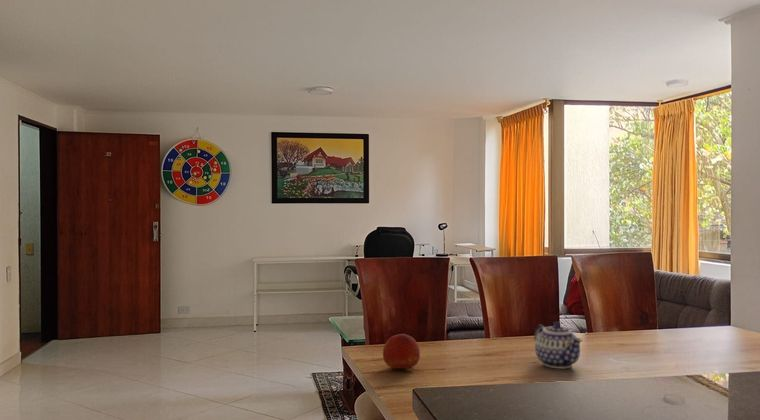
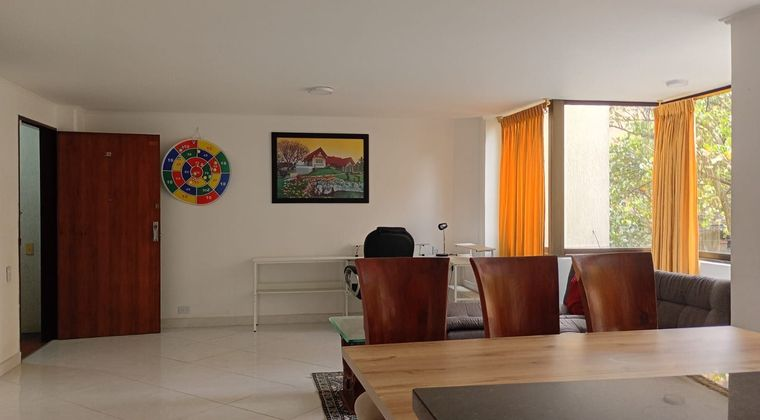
- fruit (401, 350)
- teapot (557, 343)
